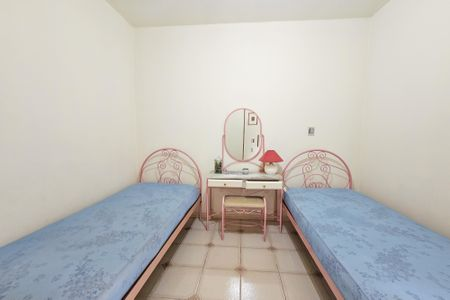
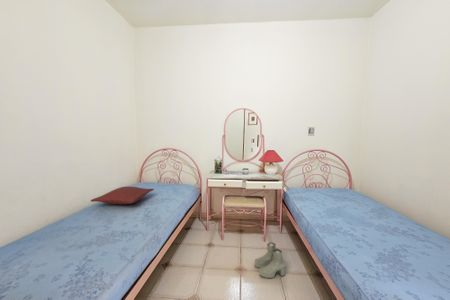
+ boots (269, 258)
+ pillow (125, 195)
